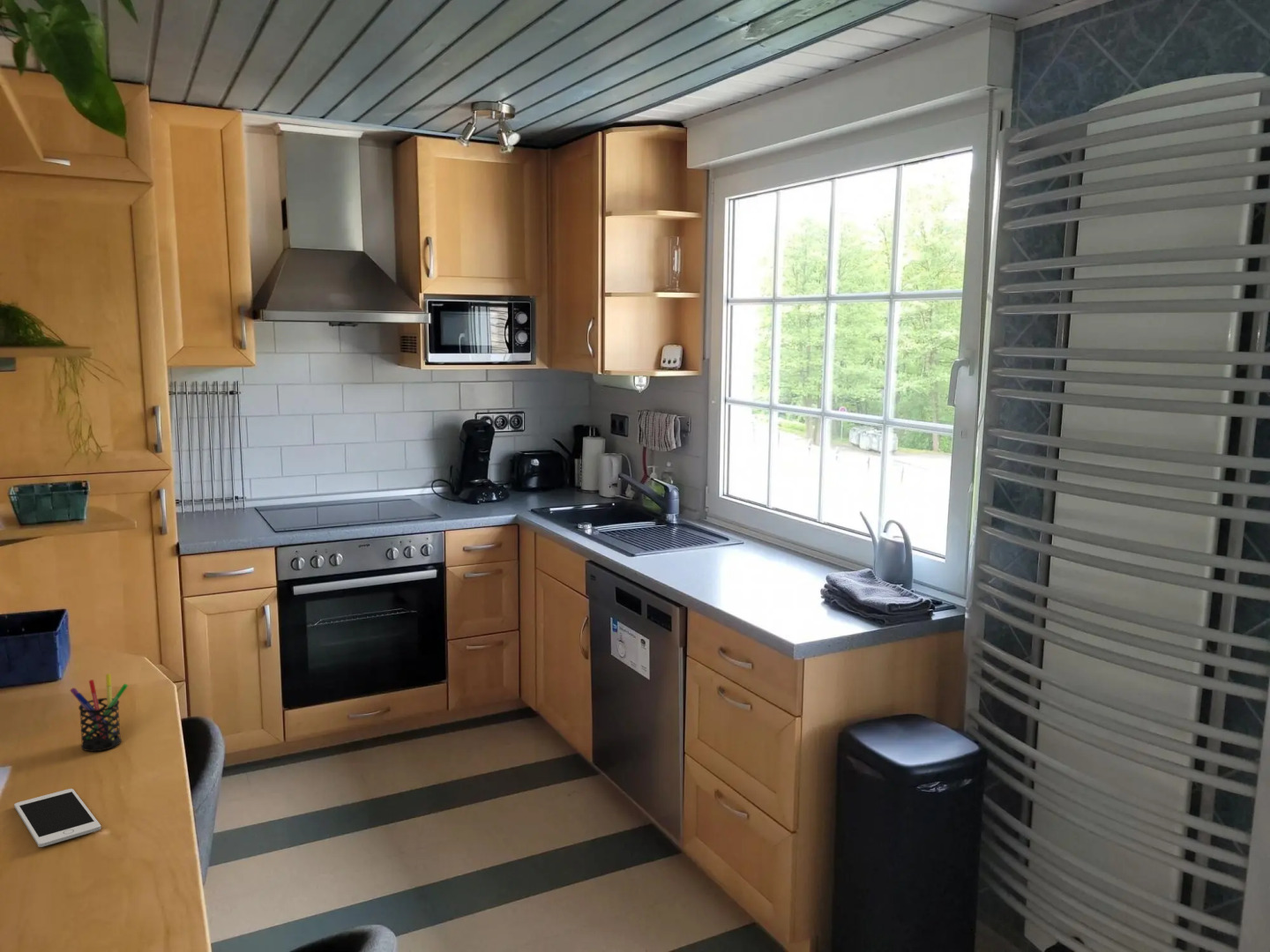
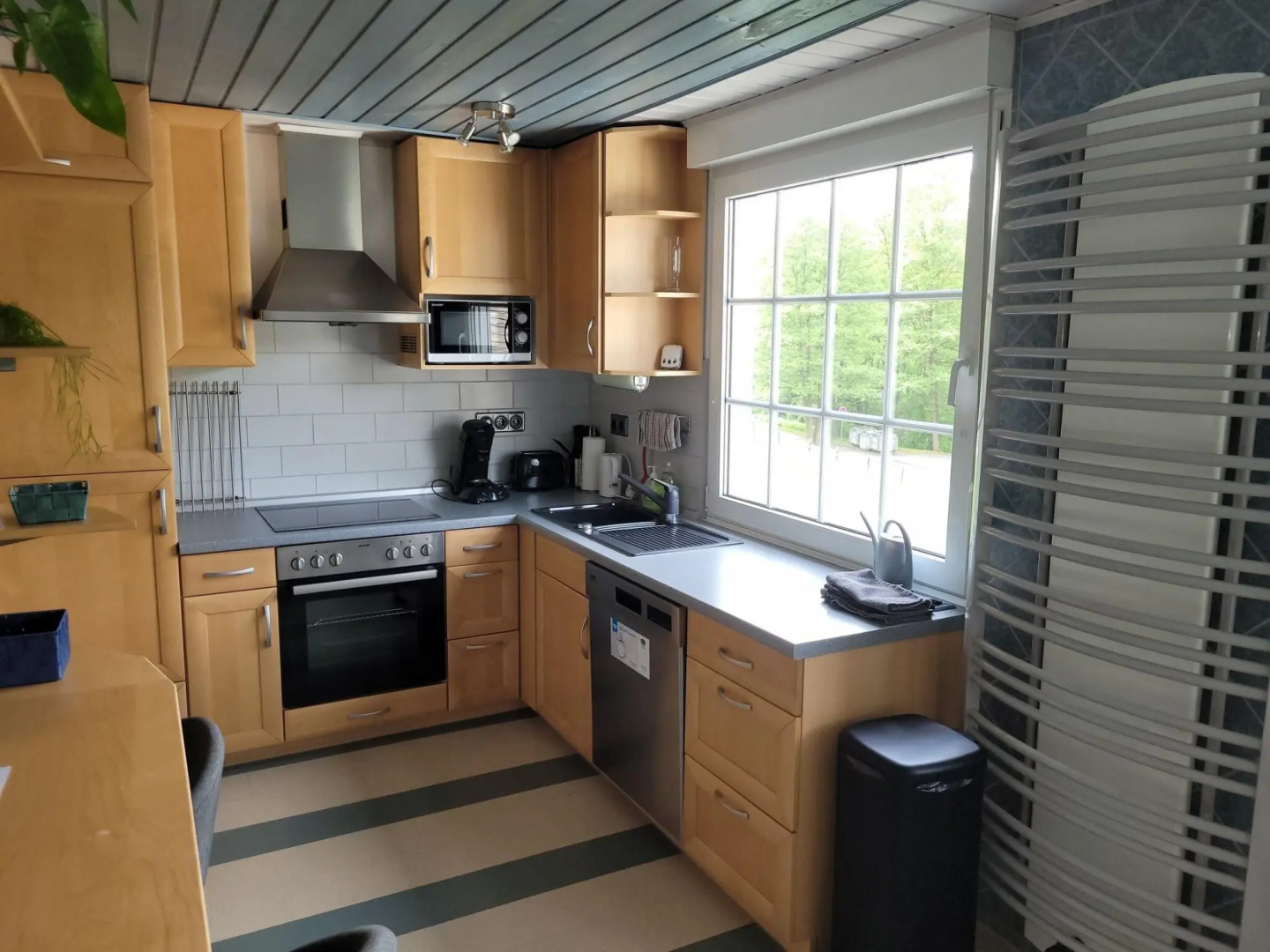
- pen holder (103, 710)
- cell phone (56, 816)
